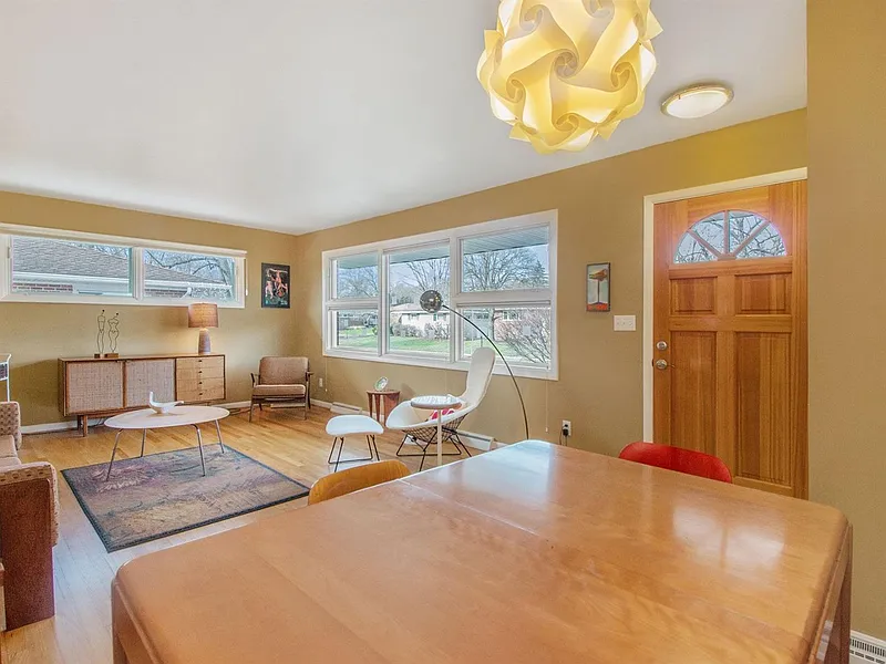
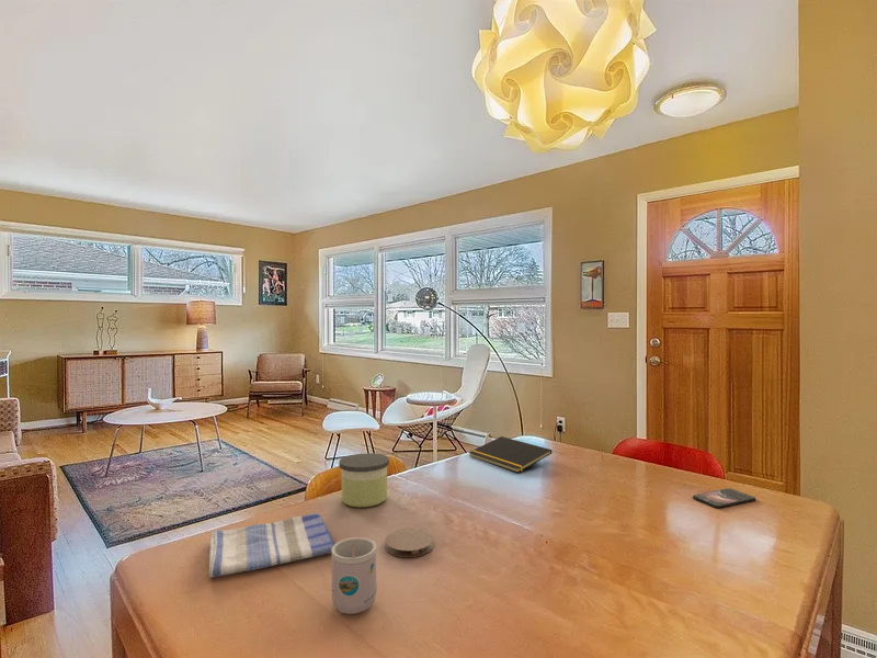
+ mug (354, 564)
+ dish towel (271, 541)
+ smartphone (724, 497)
+ coaster (409, 542)
+ candle (364, 479)
+ notepad (509, 453)
